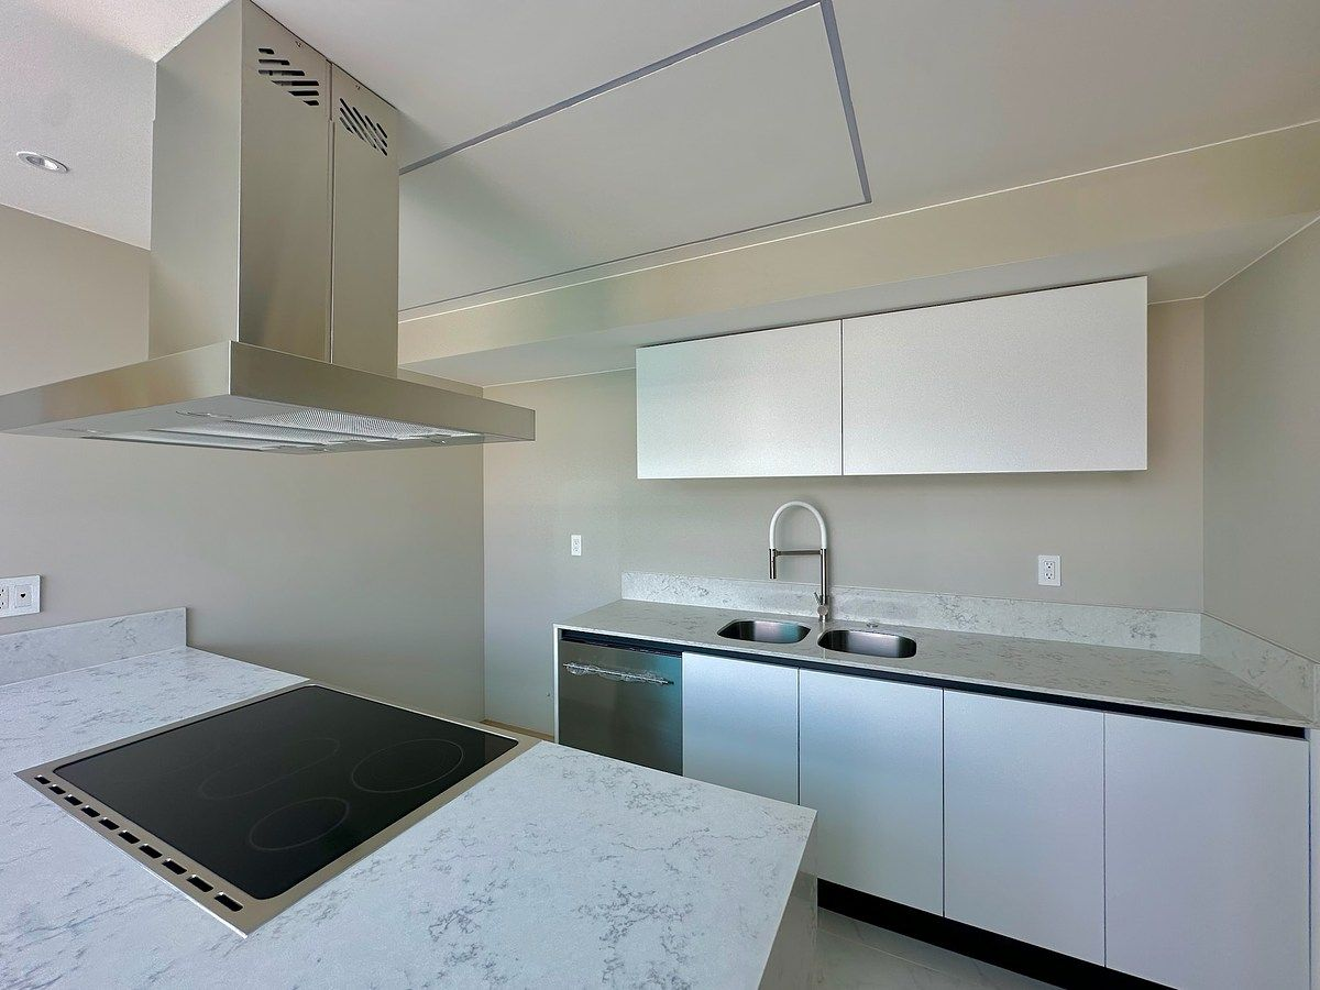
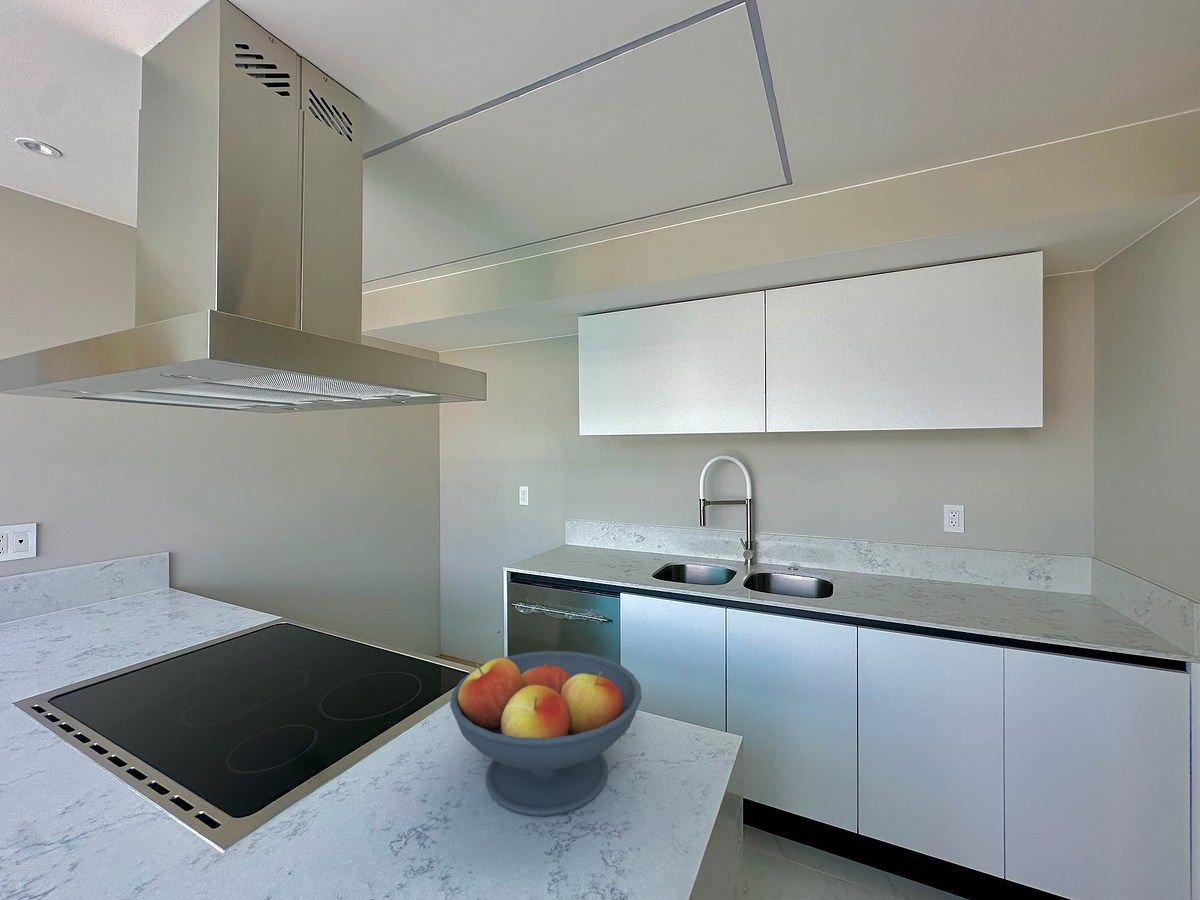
+ fruit bowl (547, 715)
